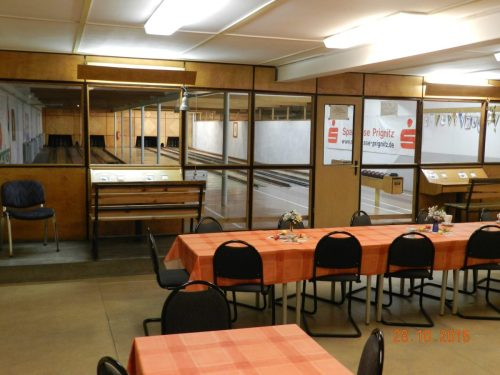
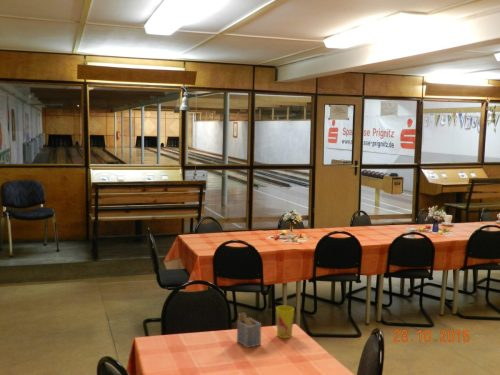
+ cup (284, 321)
+ napkin holder (248, 328)
